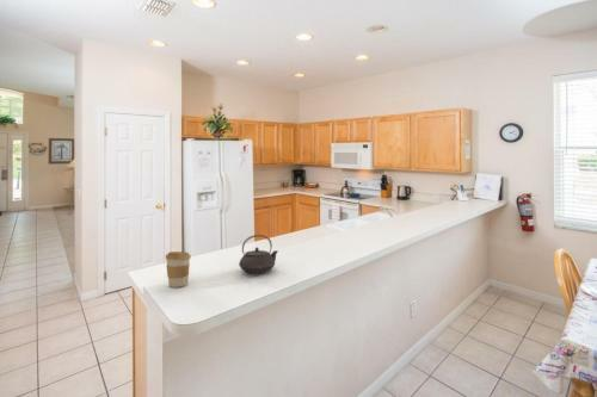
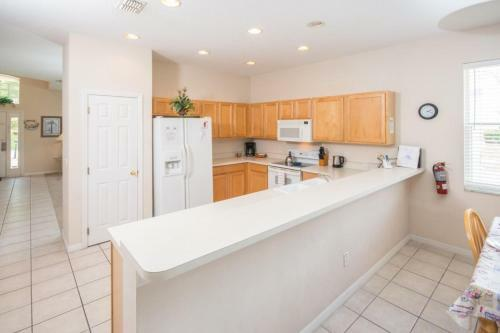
- coffee cup (178, 267)
- teapot (259, 252)
